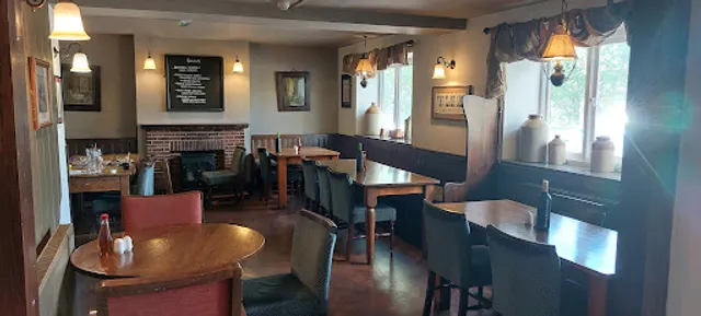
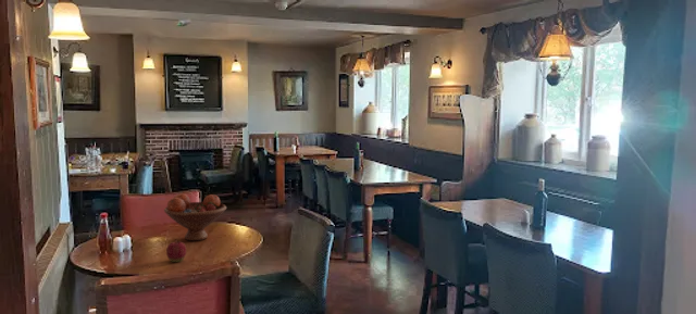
+ fruit bowl (196, 216)
+ apple (176, 249)
